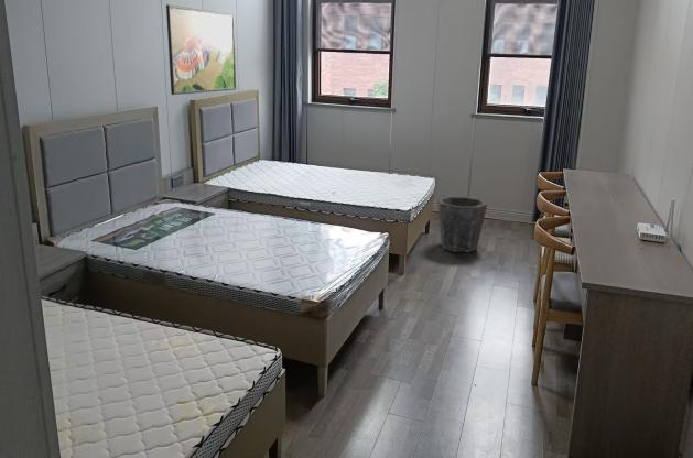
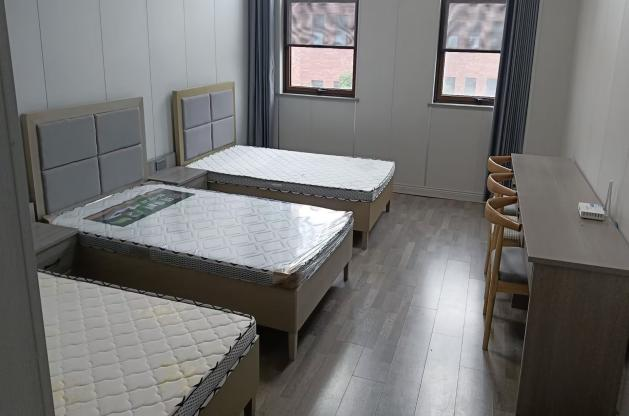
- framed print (204, 52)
- waste bin (461, 225)
